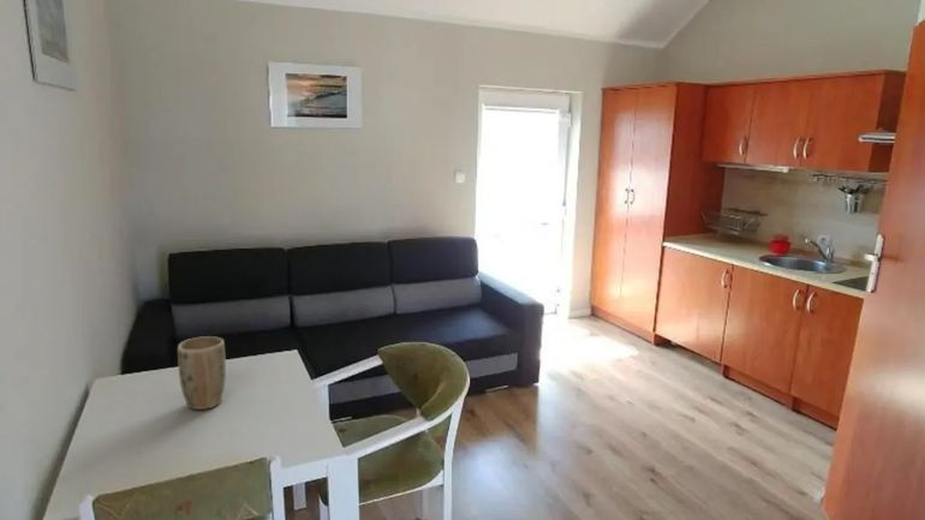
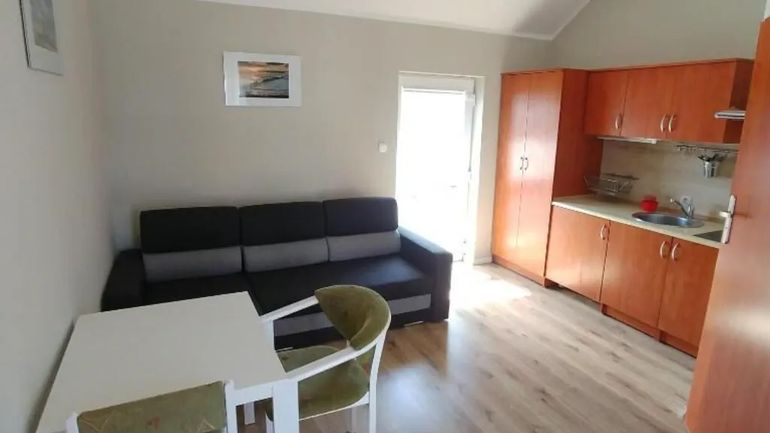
- plant pot (203, 372)
